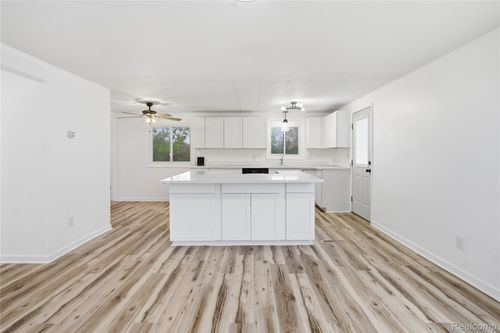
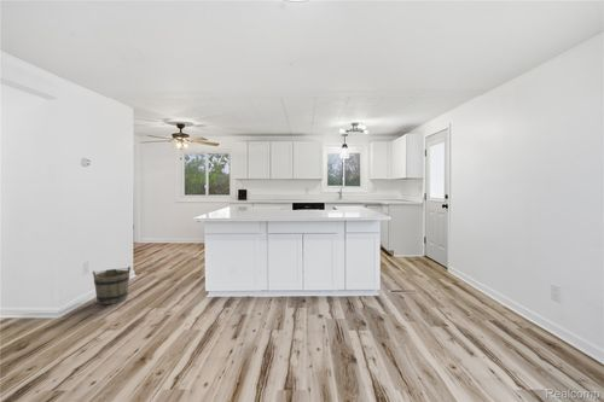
+ bucket (111, 284)
